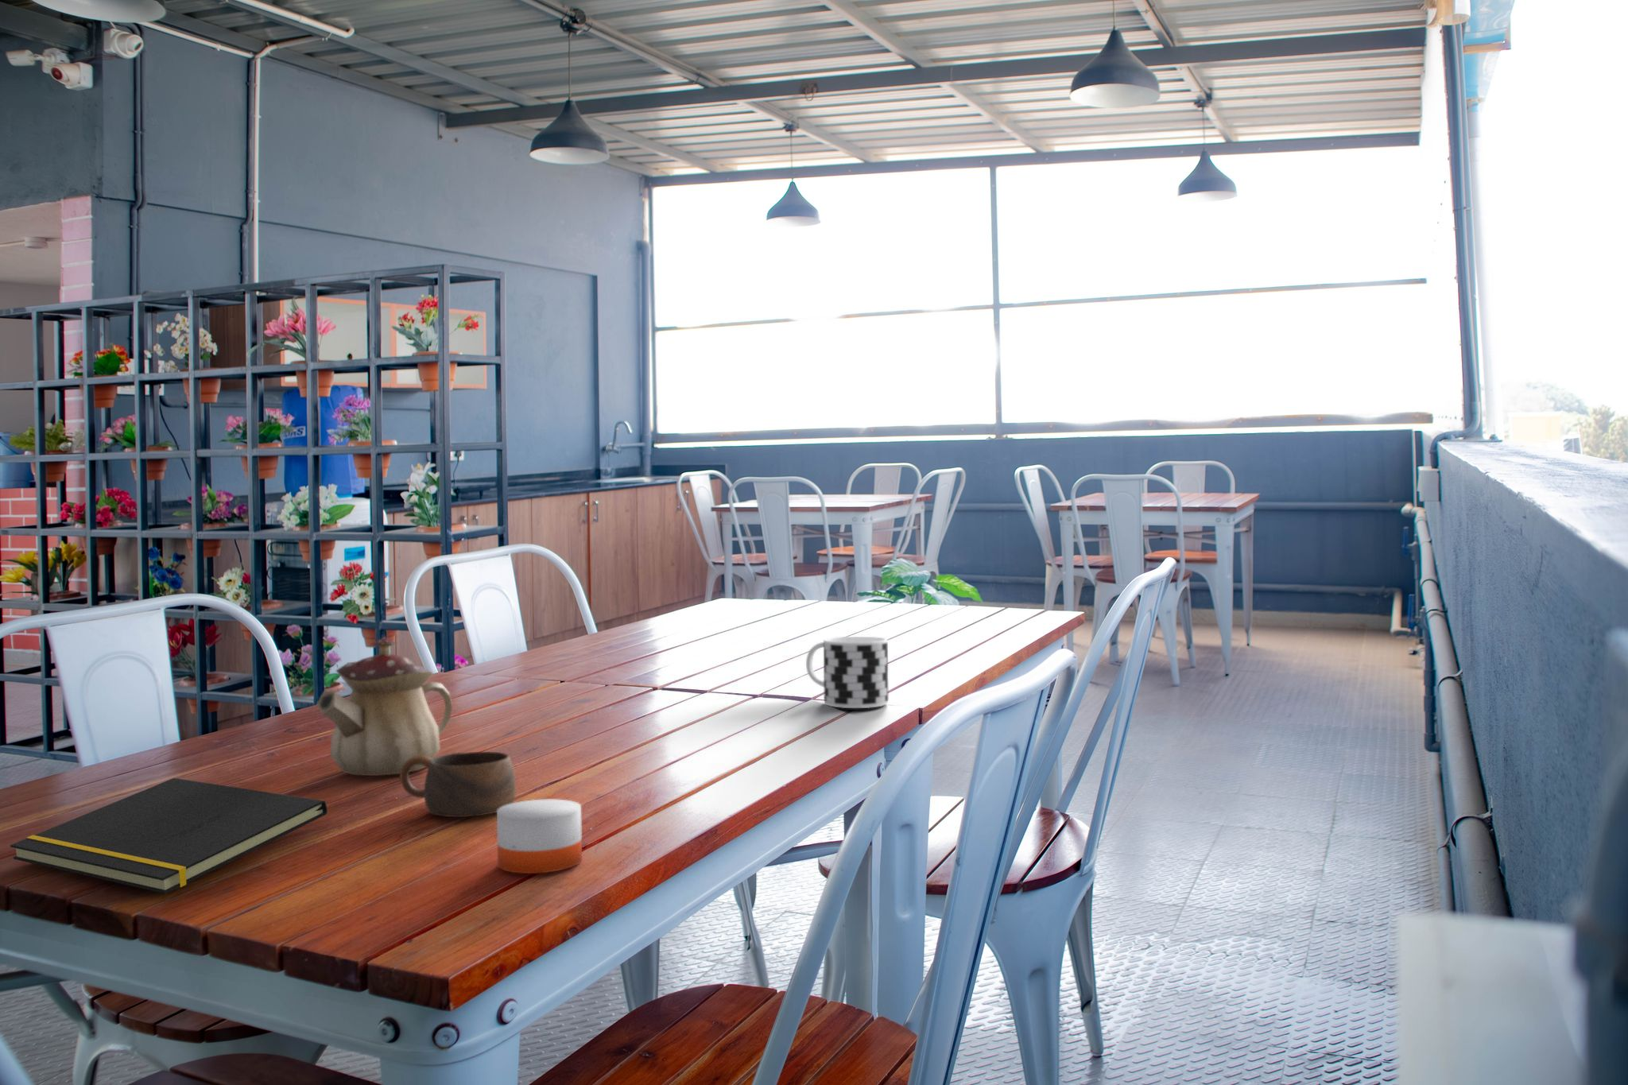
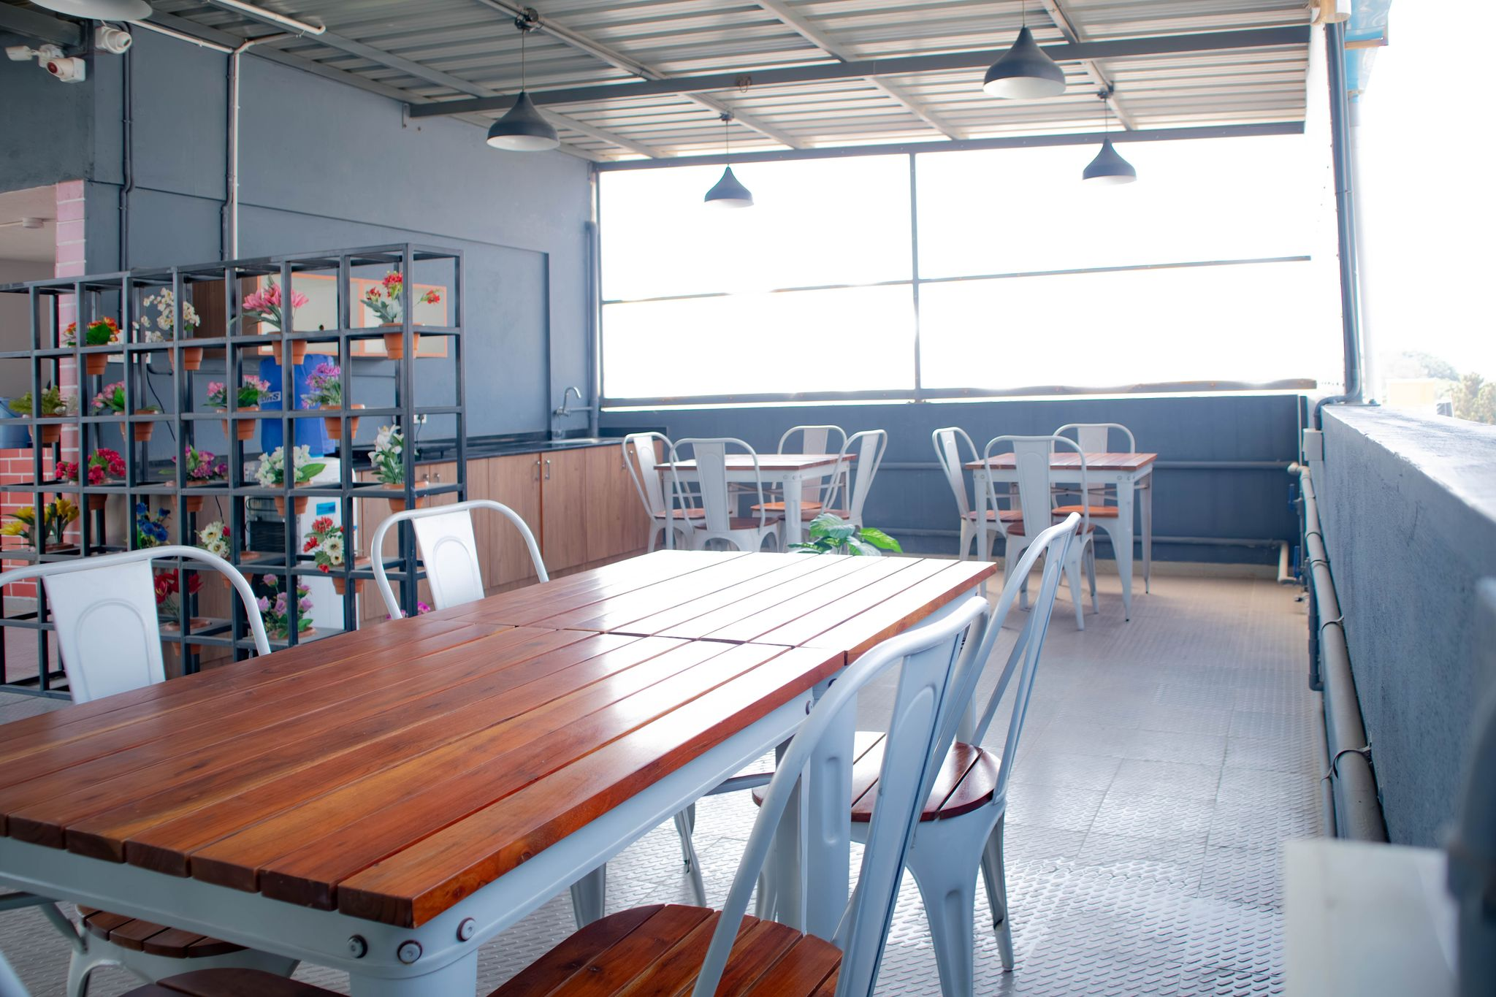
- cup (458, 781)
- teapot (391, 701)
- cup (846, 671)
- candle (539, 805)
- notepad (171, 829)
